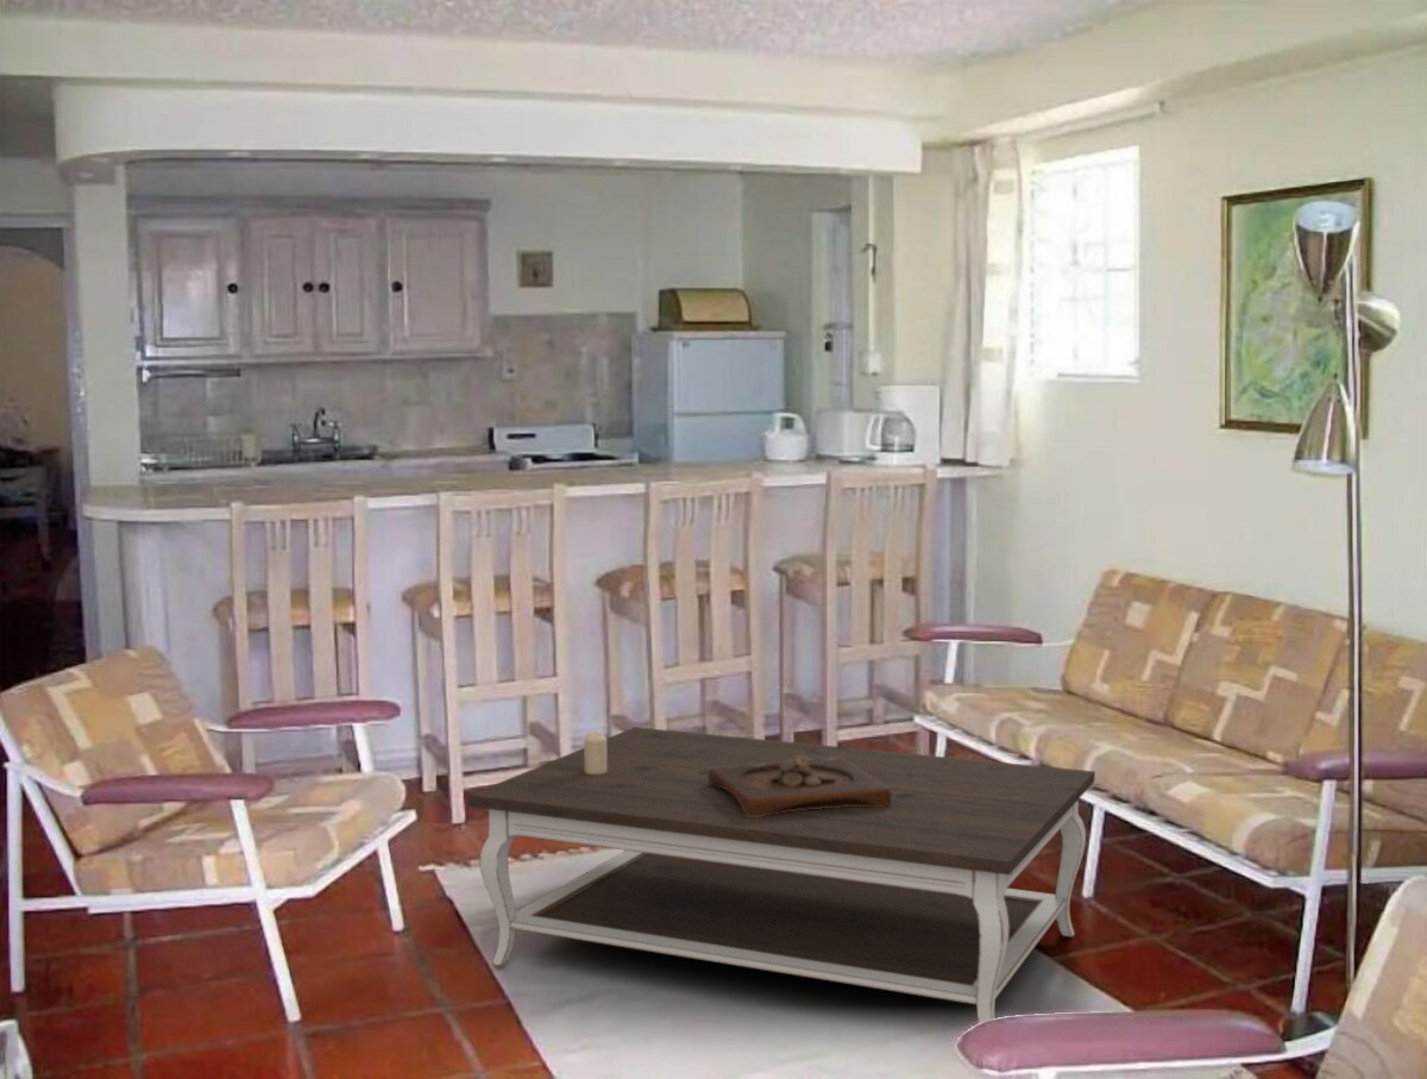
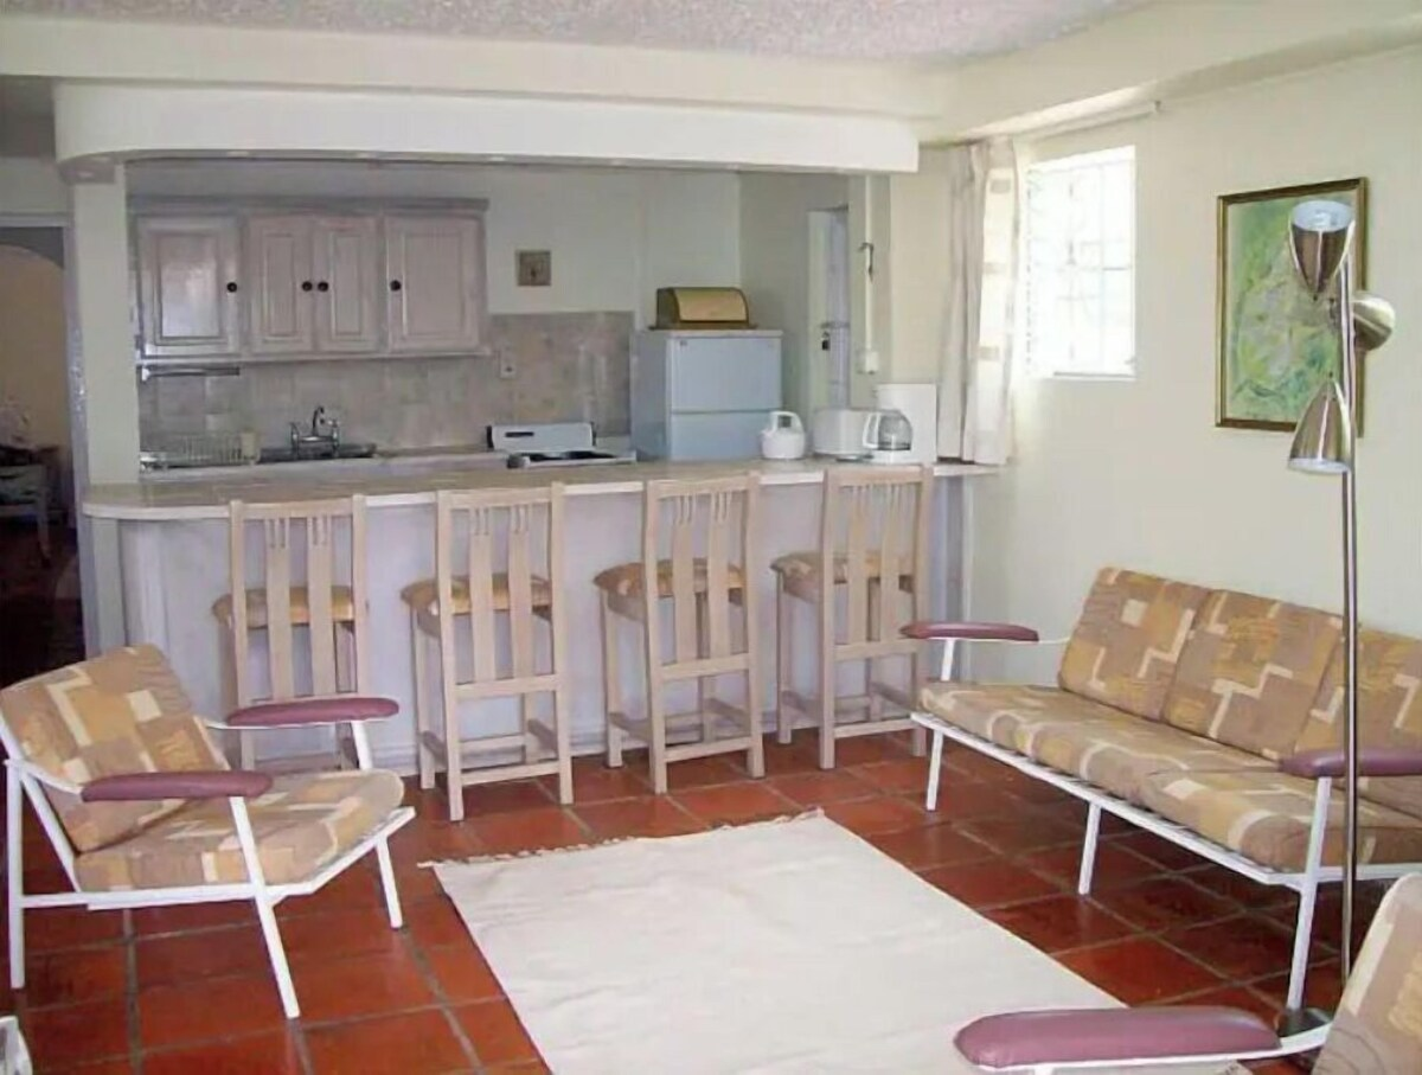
- candle (595, 751)
- wooden tray (797, 774)
- coffee table (790, 866)
